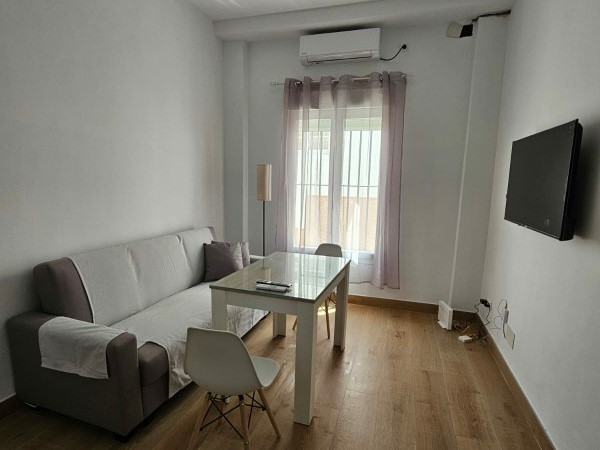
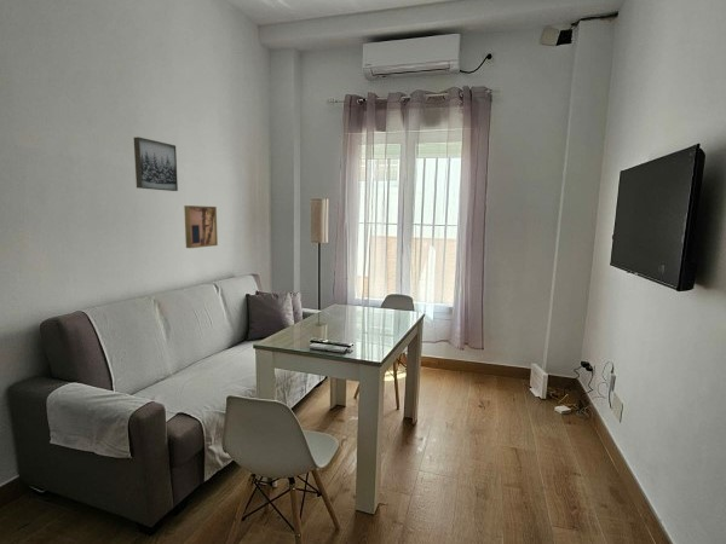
+ wall art (201, 226)
+ wall art (156, 166)
